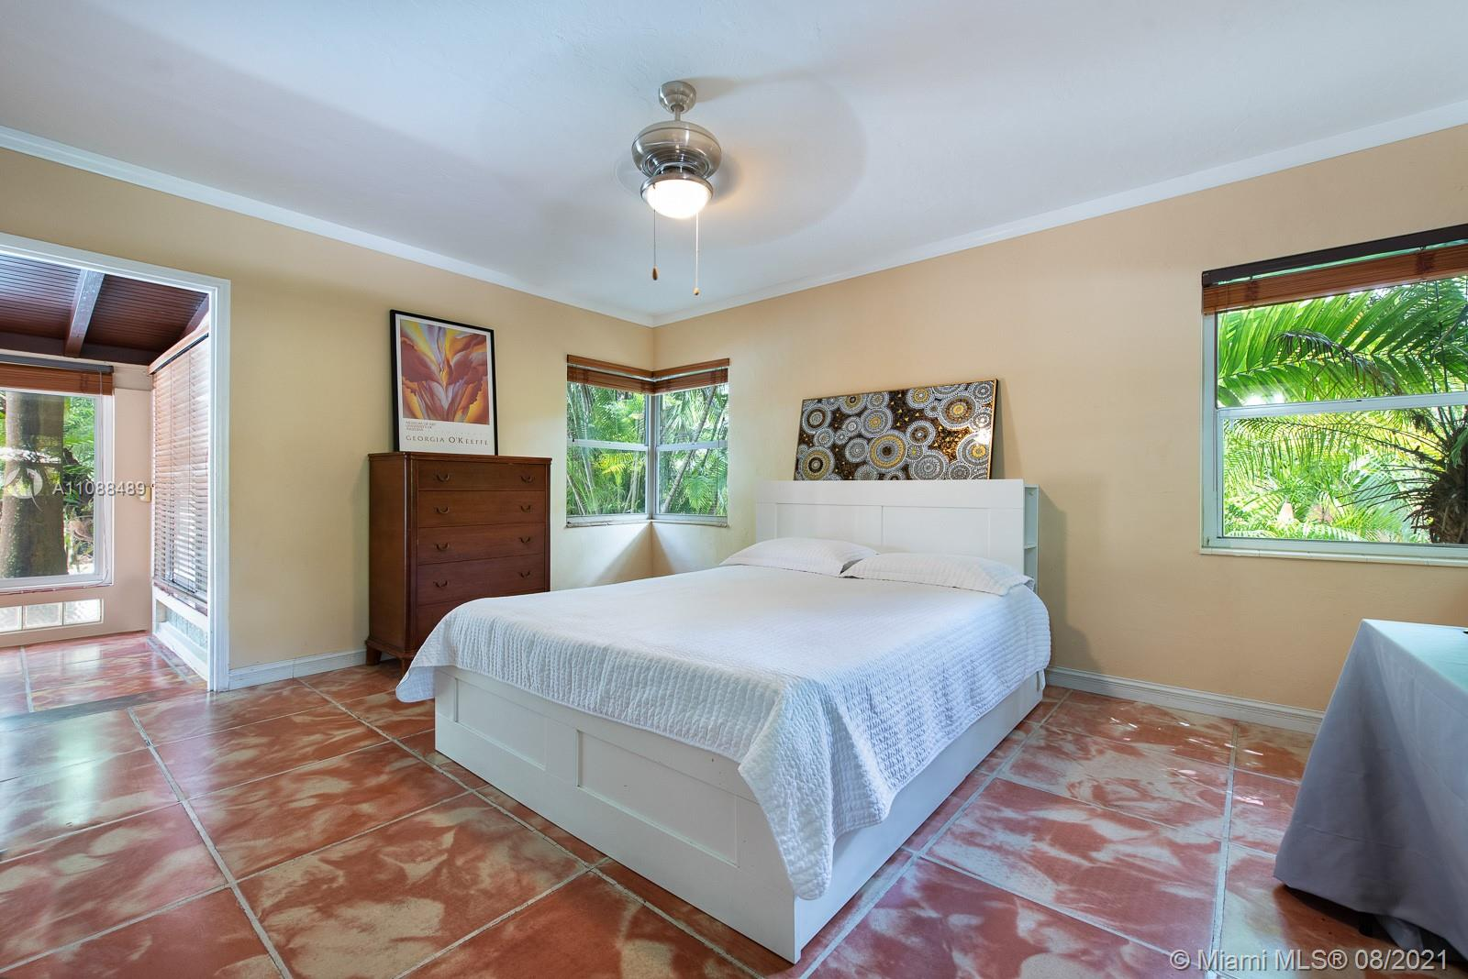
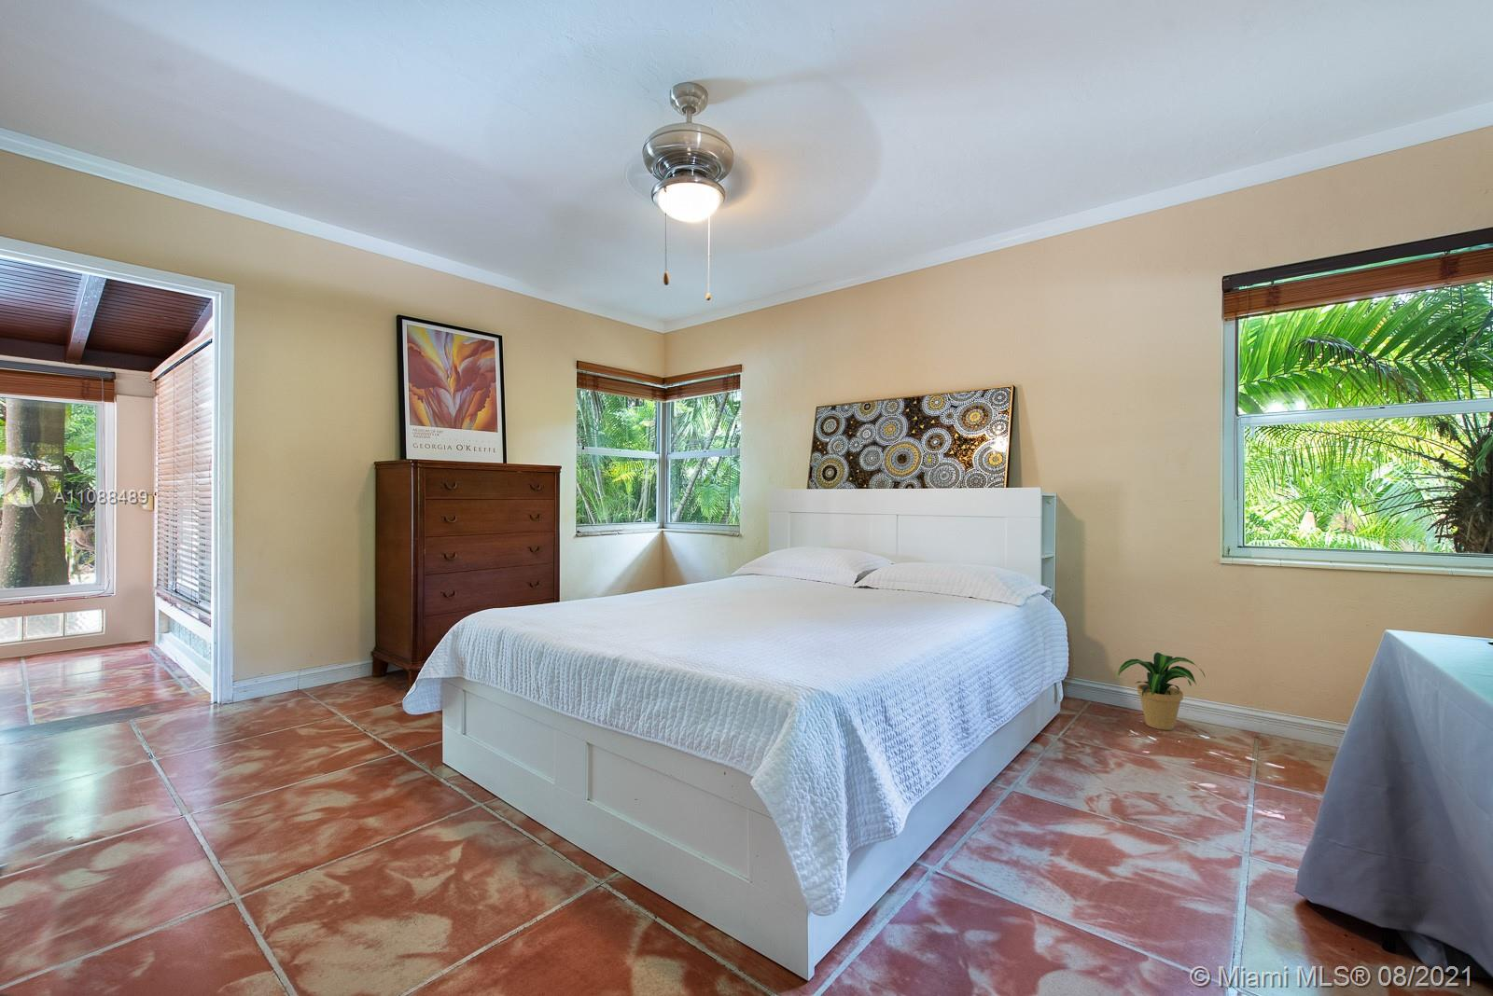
+ potted plant (1159, 691)
